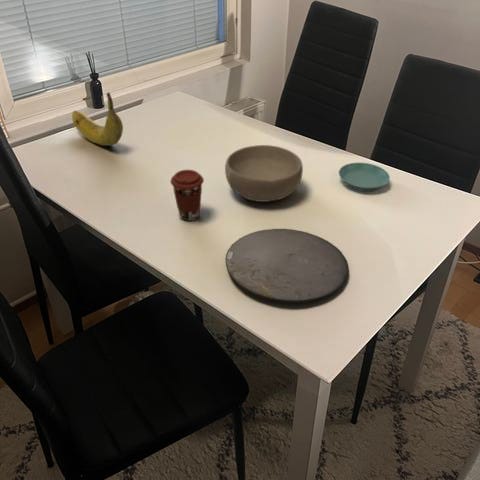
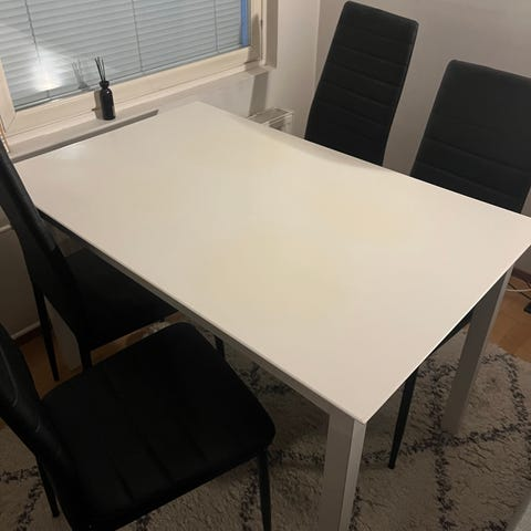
- saucer (363, 178)
- banana (90, 119)
- plate (286, 262)
- bowl (263, 177)
- coffee cup (188, 196)
